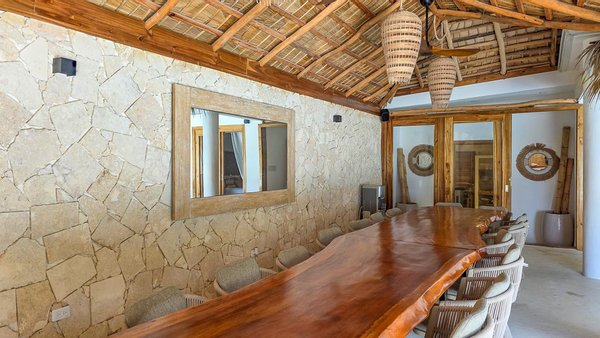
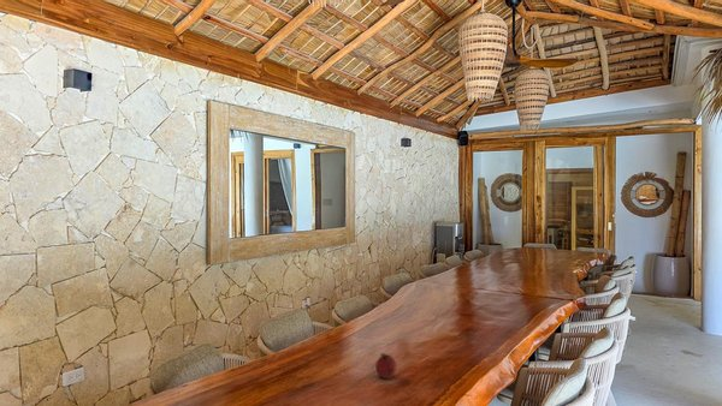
+ fruit (385, 364)
